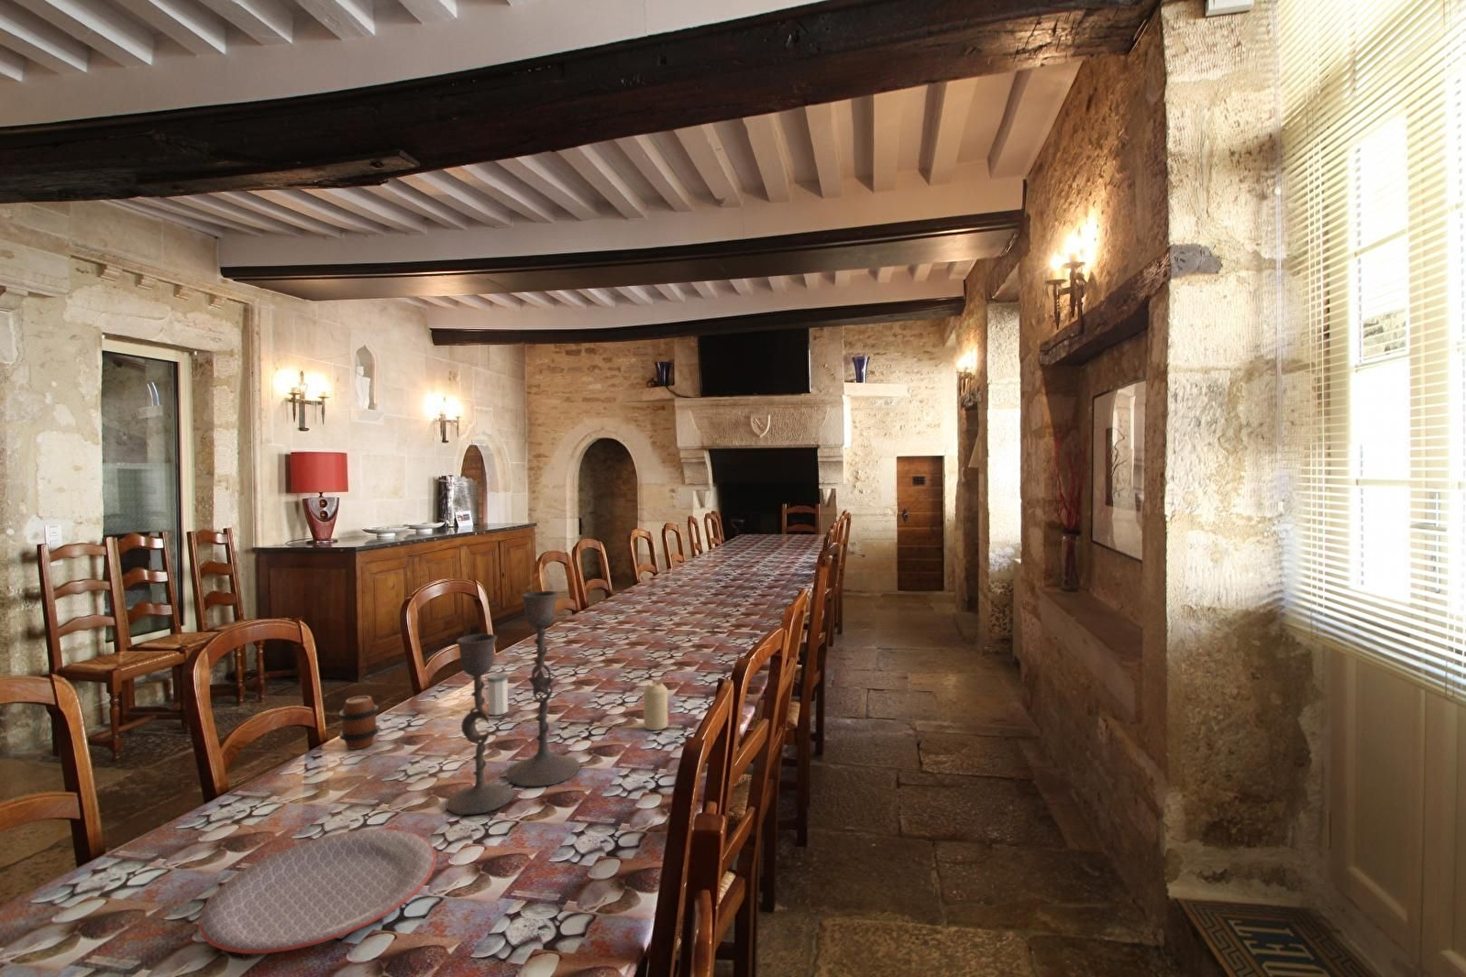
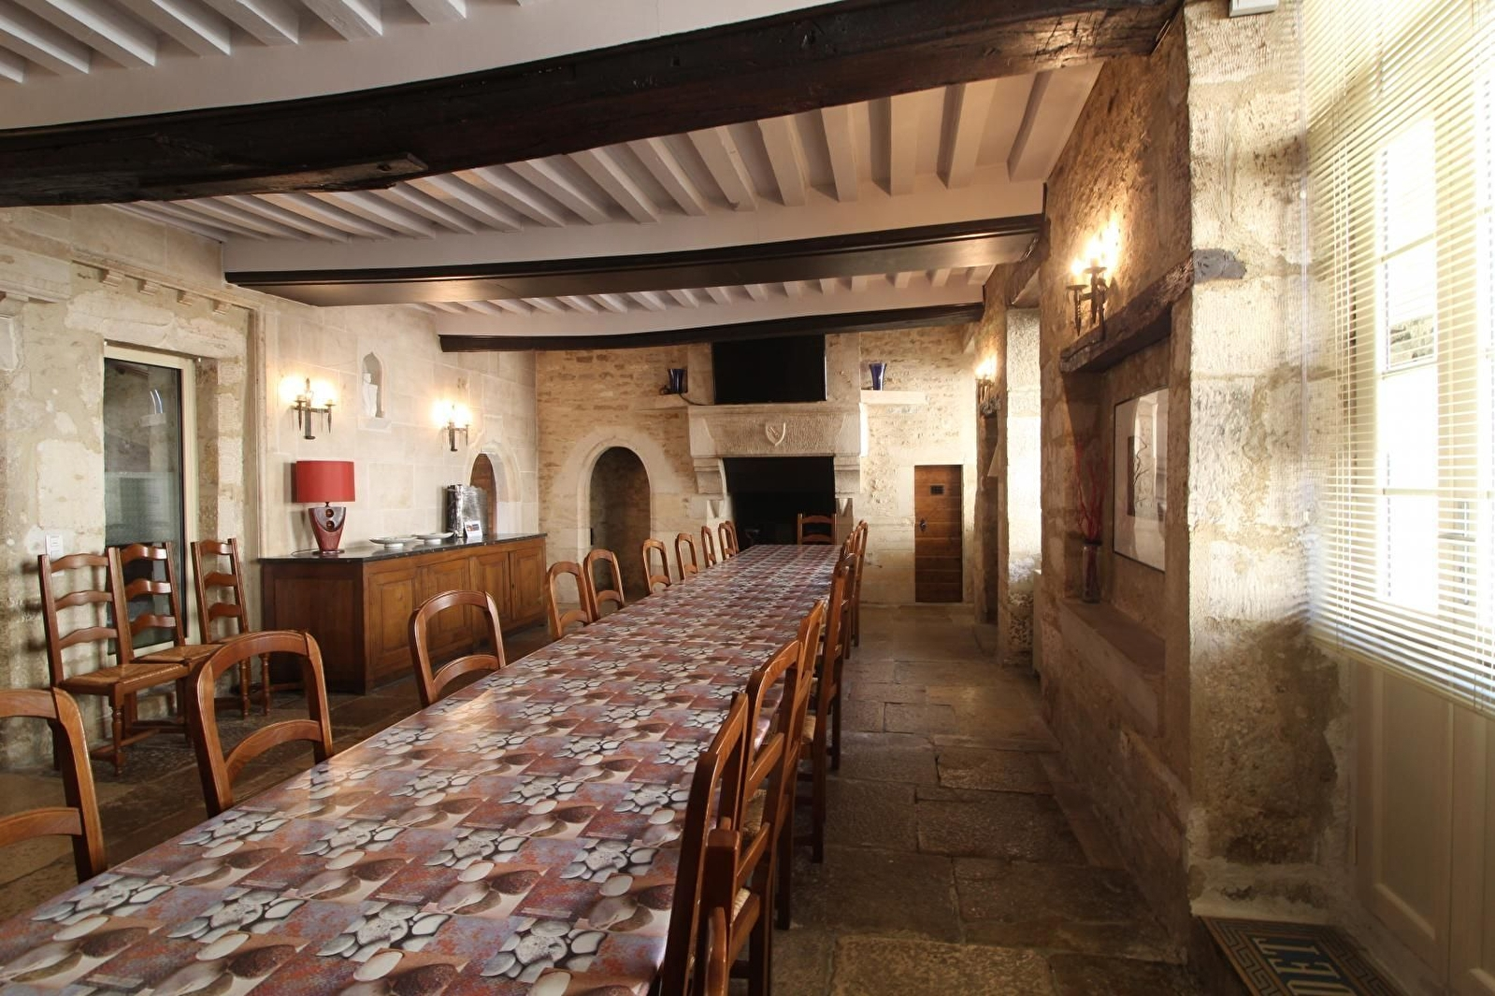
- candlestick (532, 691)
- plate (326, 888)
- candle (656, 704)
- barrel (359, 721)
- salt shaker (497, 692)
